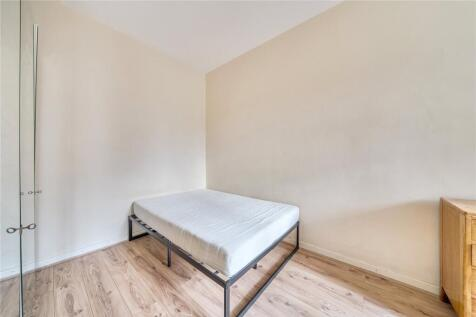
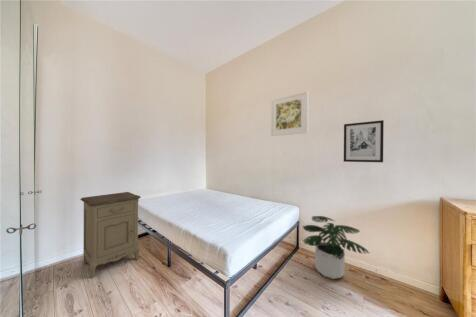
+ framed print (288, 115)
+ wall art (362, 142)
+ potted plant (330, 247)
+ nightstand (112, 229)
